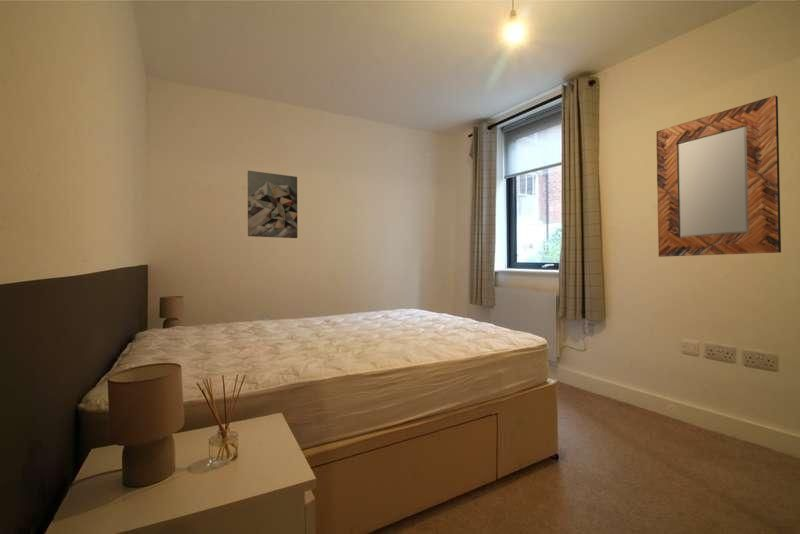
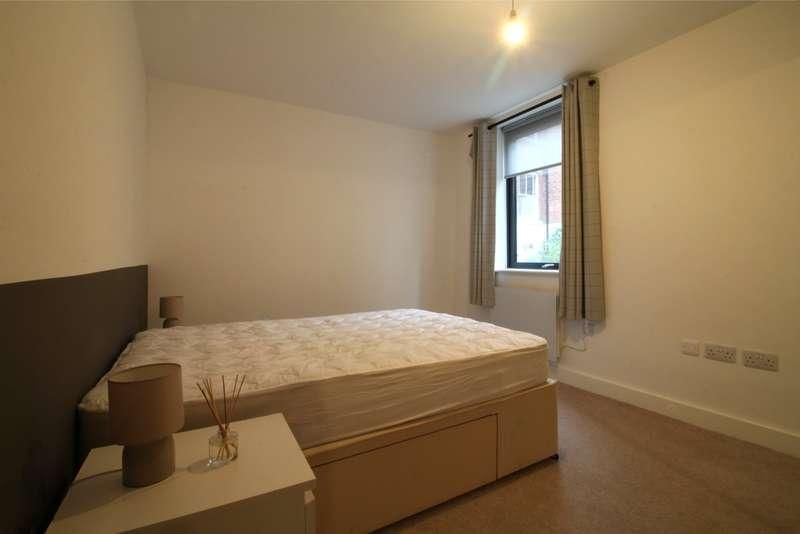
- home mirror (711, 185)
- wall art (273, 205)
